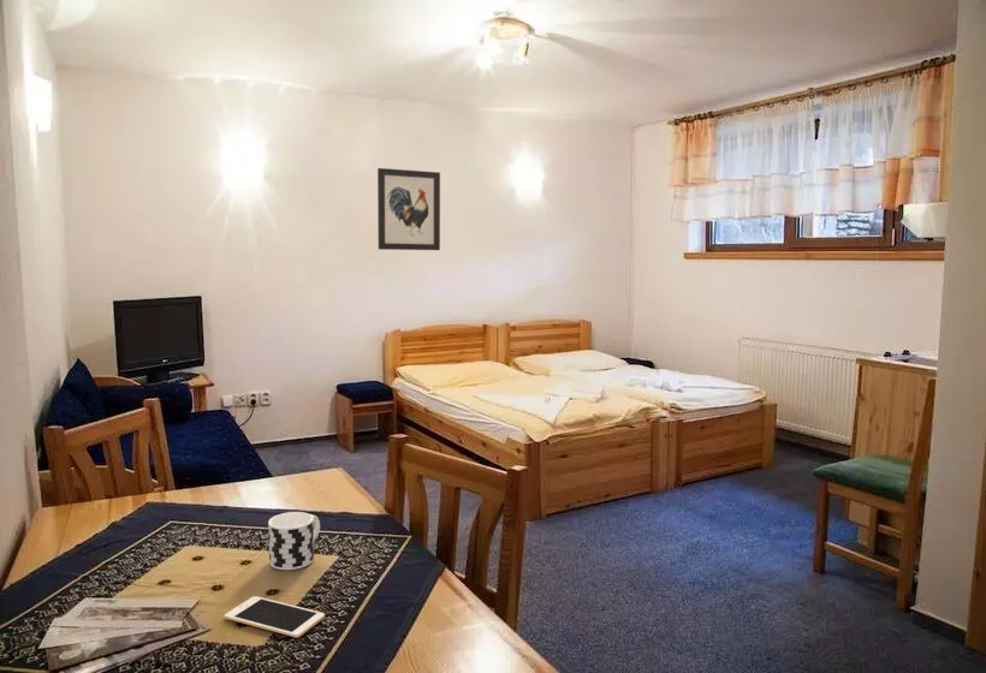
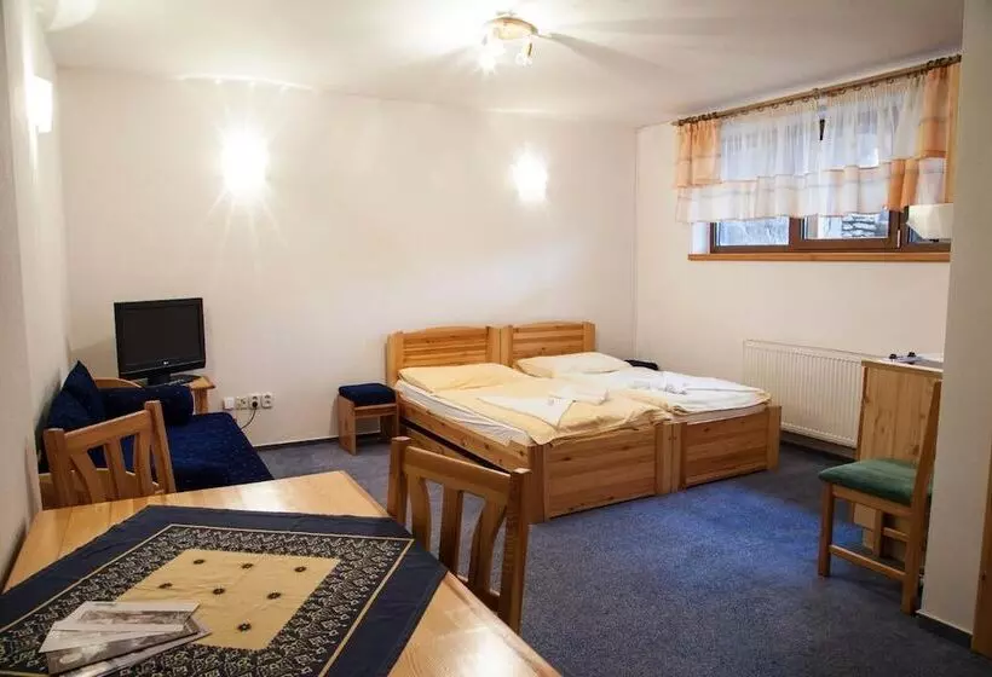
- cup (297, 537)
- wall art (409, 210)
- cell phone (274, 615)
